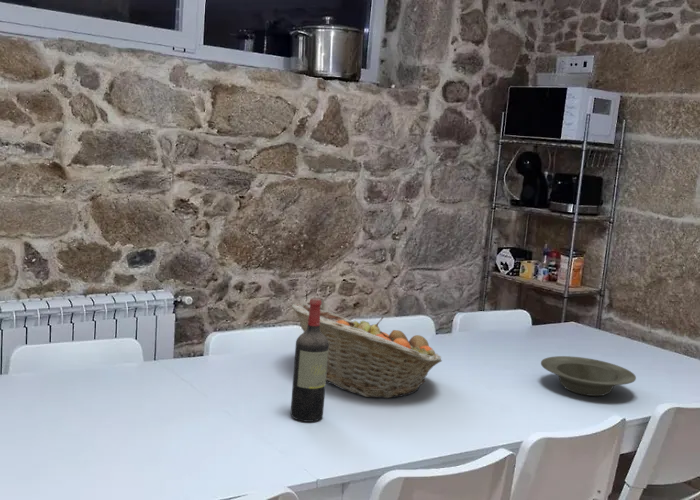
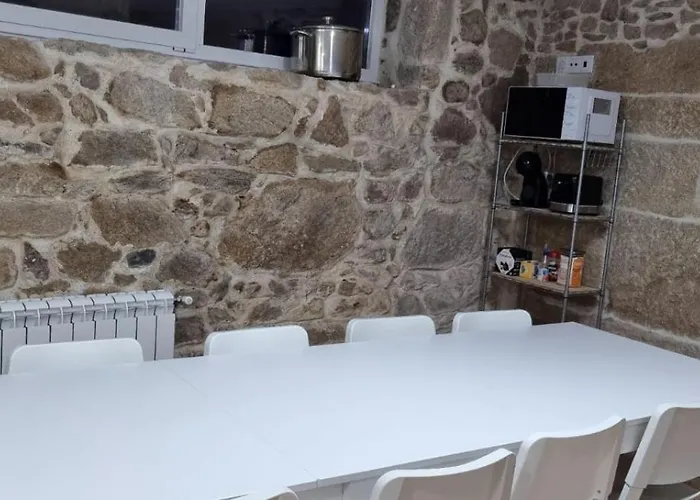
- fruit basket (363, 344)
- wine bottle (311, 358)
- bowl (586, 379)
